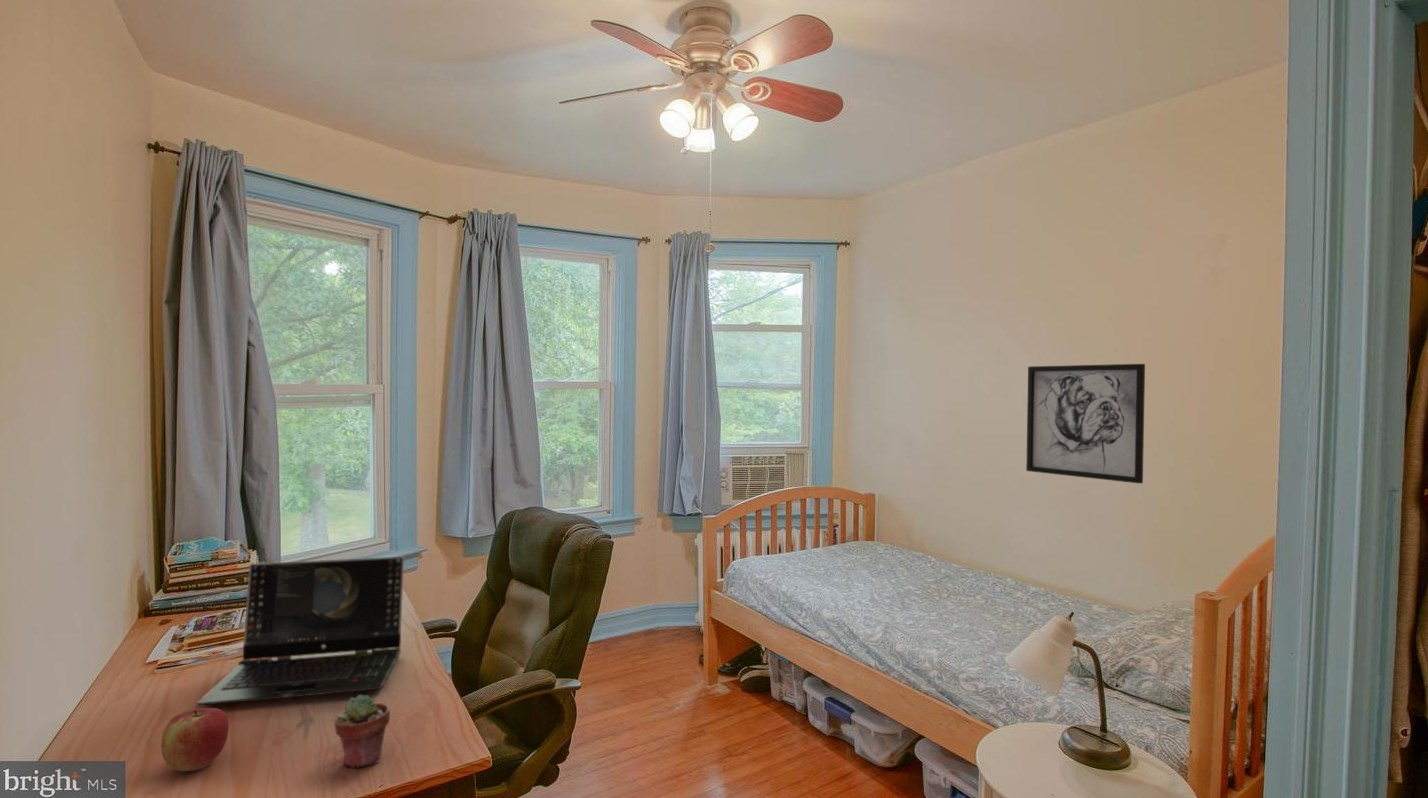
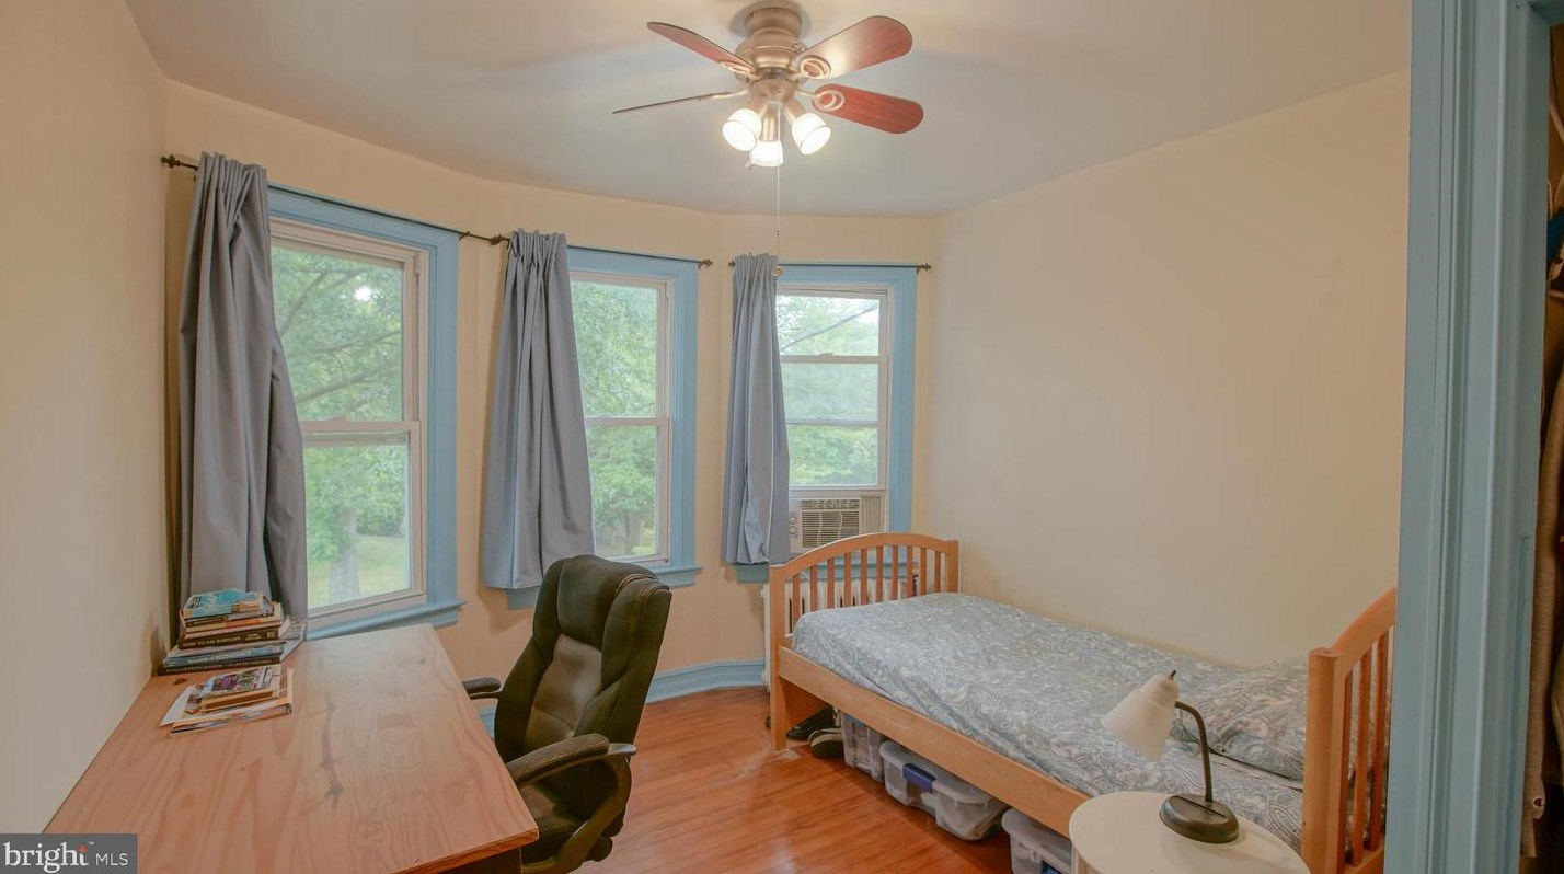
- potted succulent (362, 727)
- laptop computer (311, 625)
- wall art (1081, 421)
- apple (195, 737)
